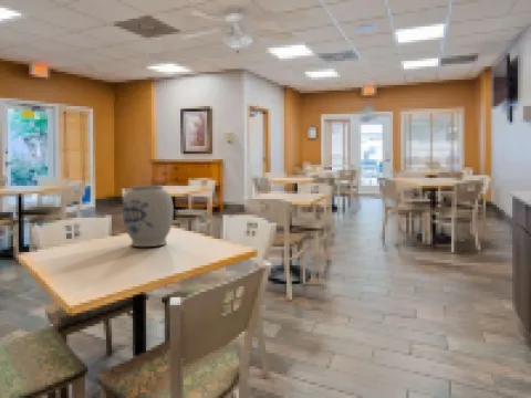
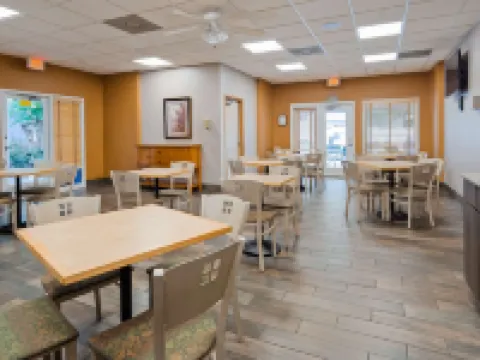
- vase (148, 214)
